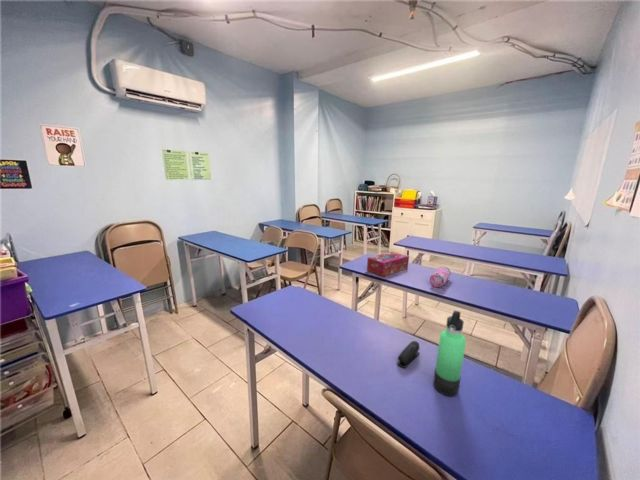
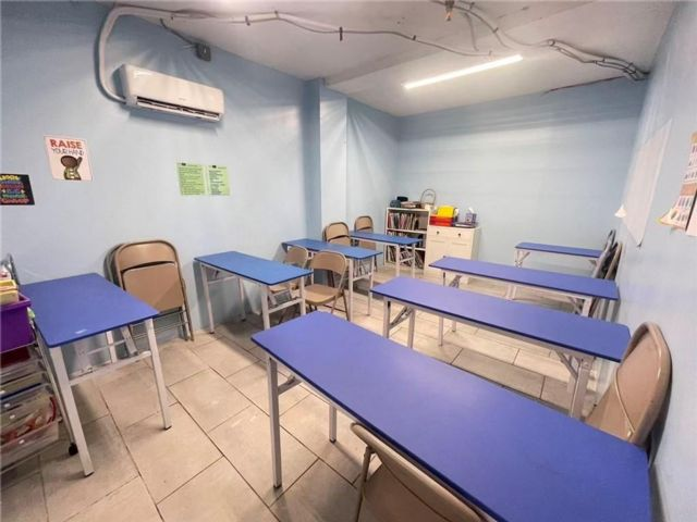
- tissue box (387, 263)
- pencil case (440, 276)
- stapler (409, 353)
- thermos bottle (450, 350)
